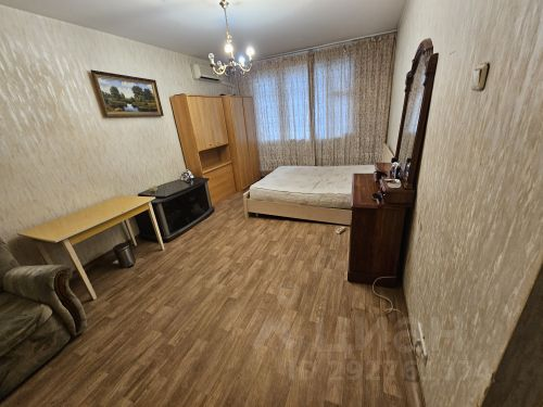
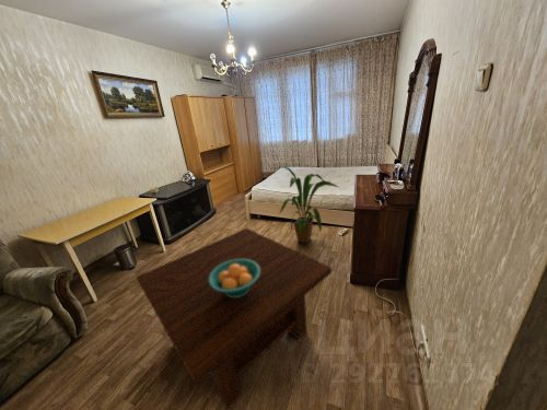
+ fruit bowl (235, 277)
+ coffee table (236, 304)
+ house plant (309, 206)
